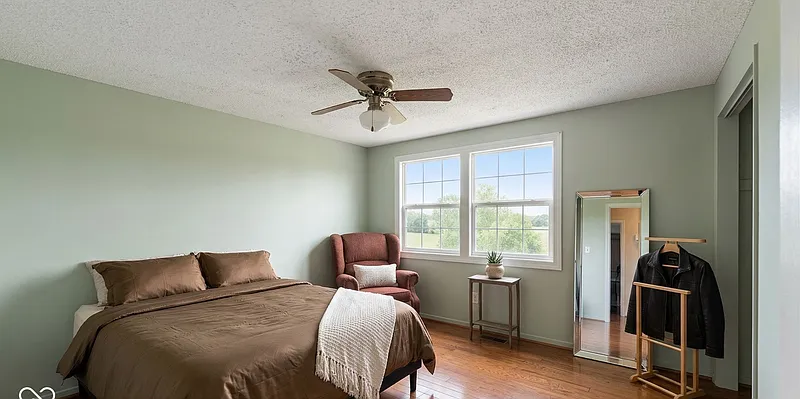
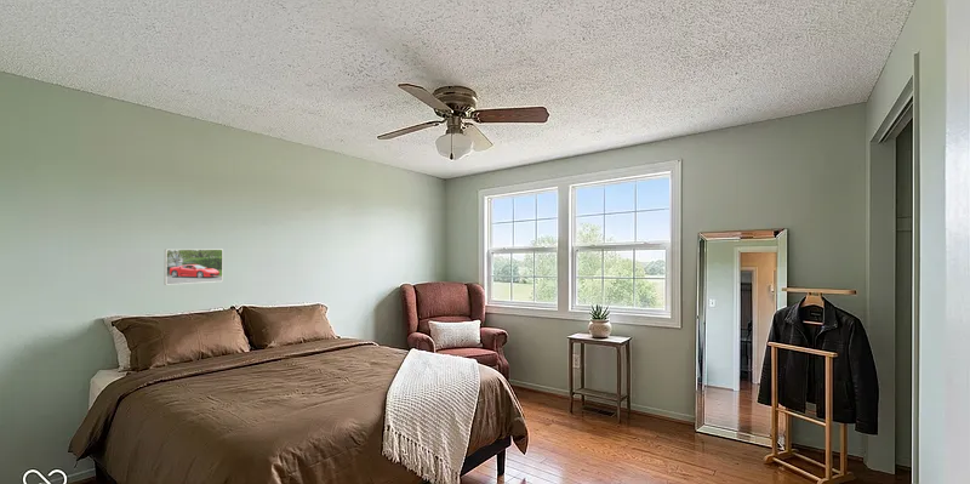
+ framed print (194, 266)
